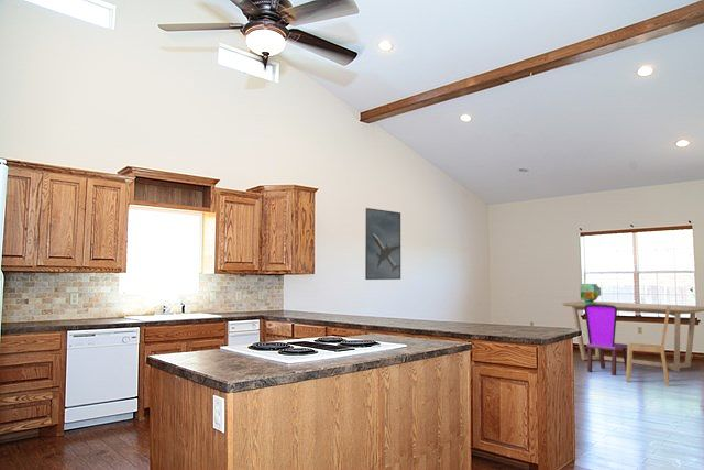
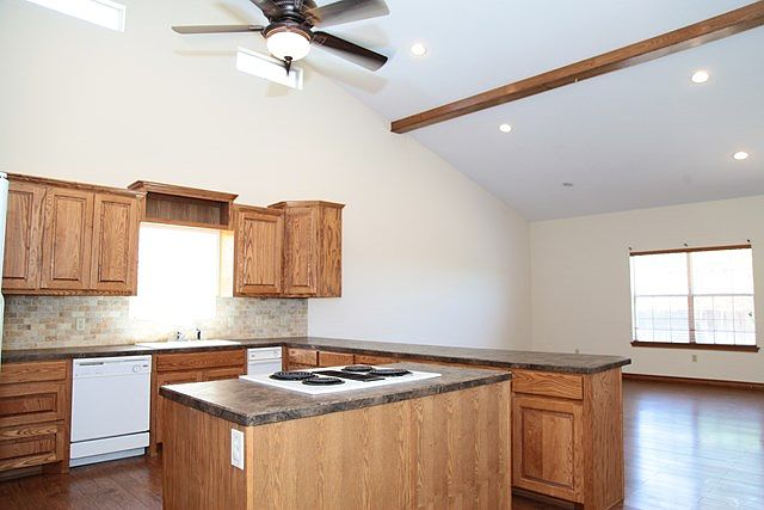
- dining chair (607, 337)
- dining table (636, 311)
- decorative cube (590, 294)
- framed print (383, 244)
- dining chair (648, 345)
